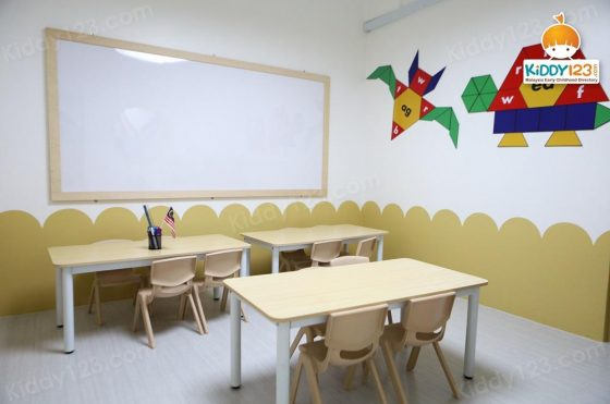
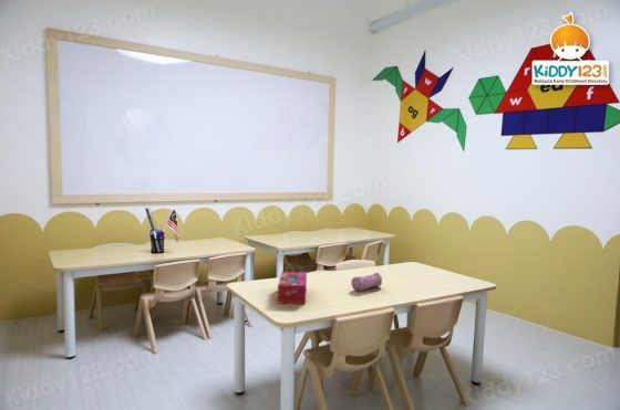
+ pencil case (366, 281)
+ tissue box (292, 286)
